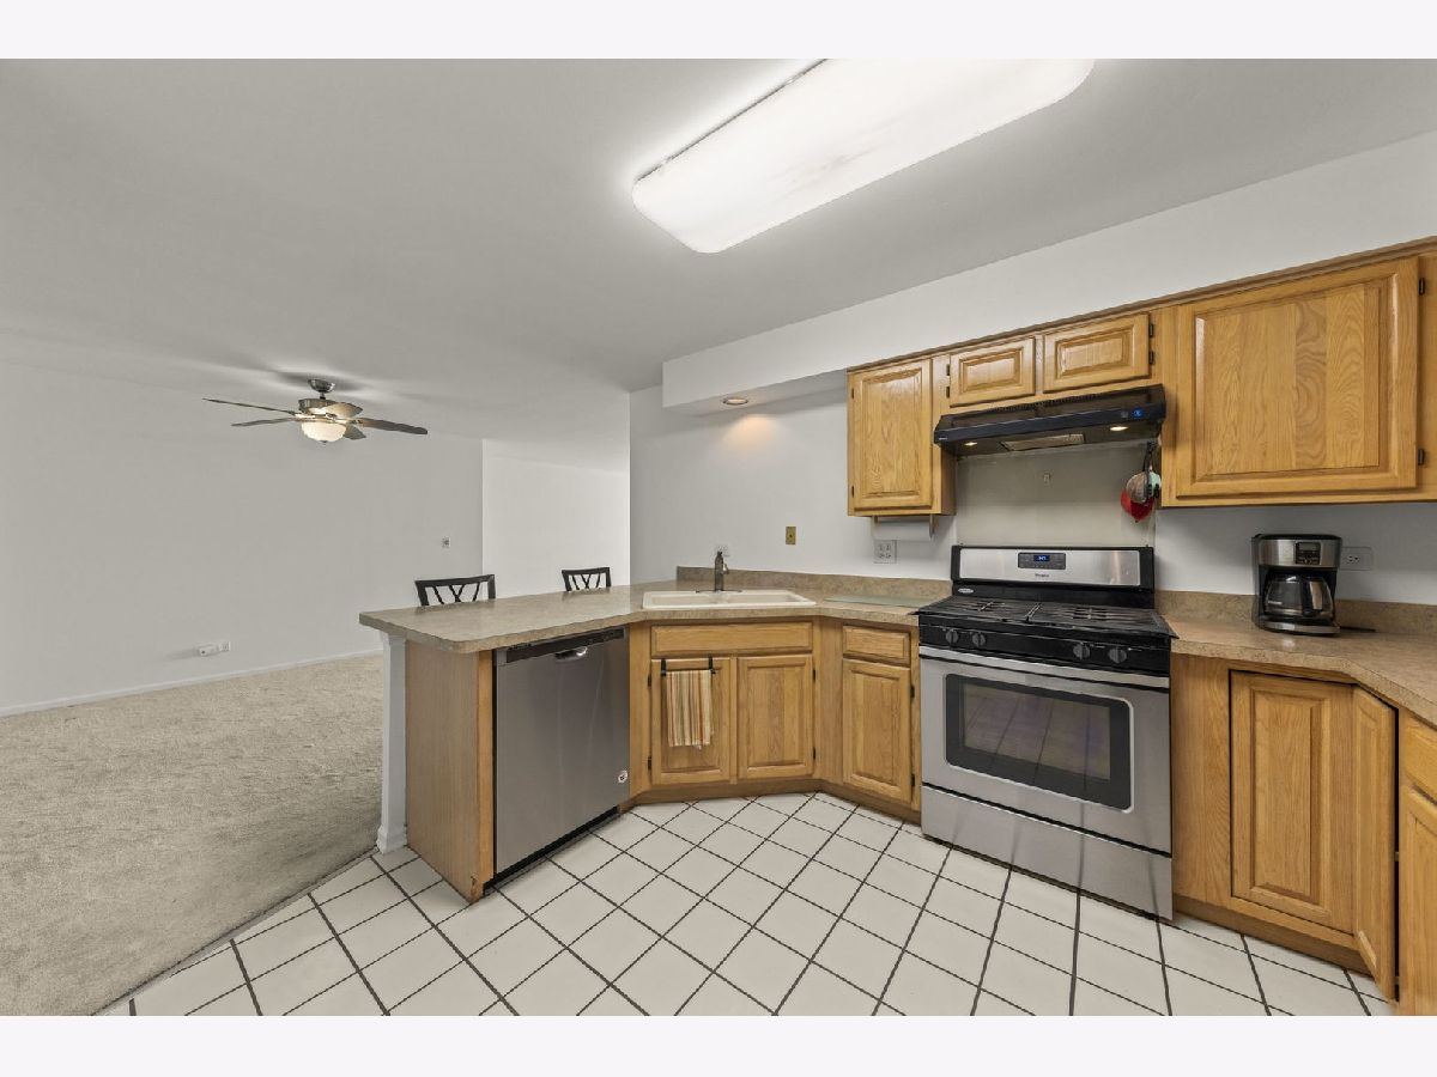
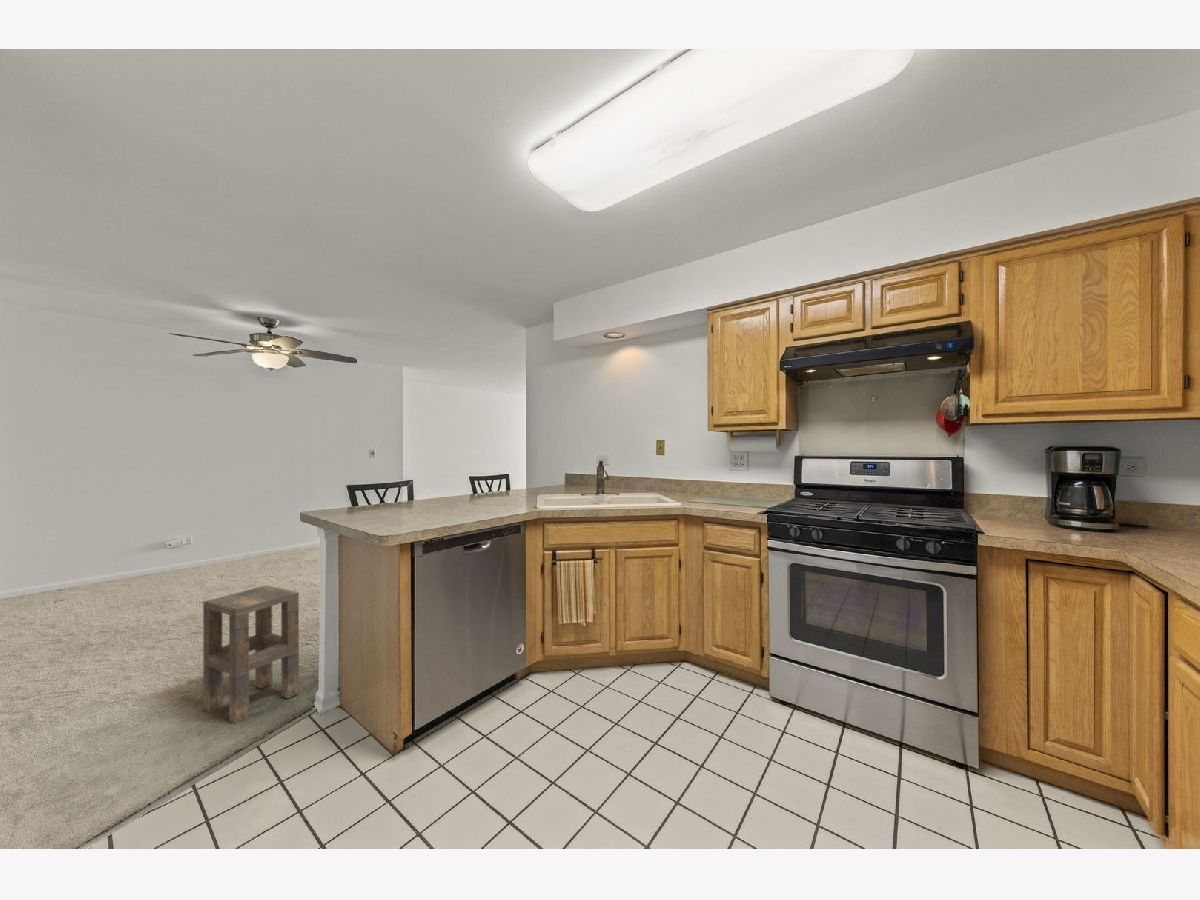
+ side table (252, 649)
